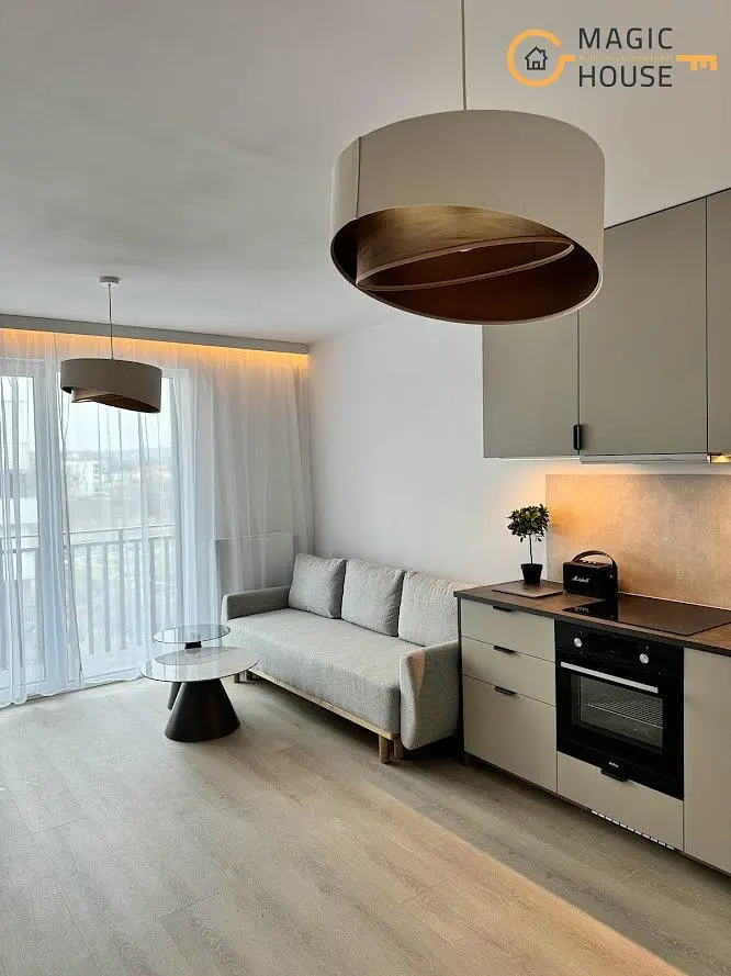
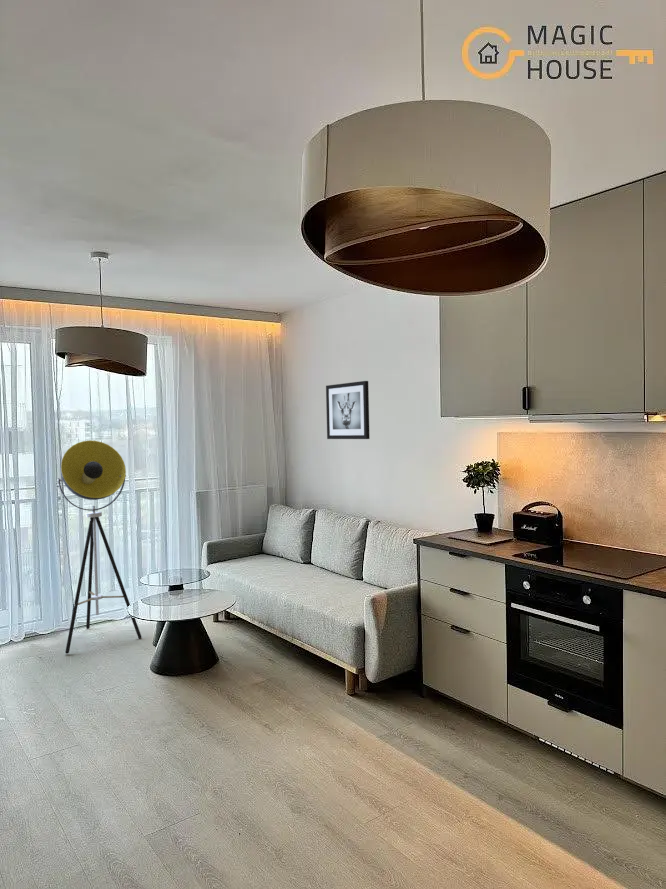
+ floor lamp (91, 539)
+ wall art (346, 411)
